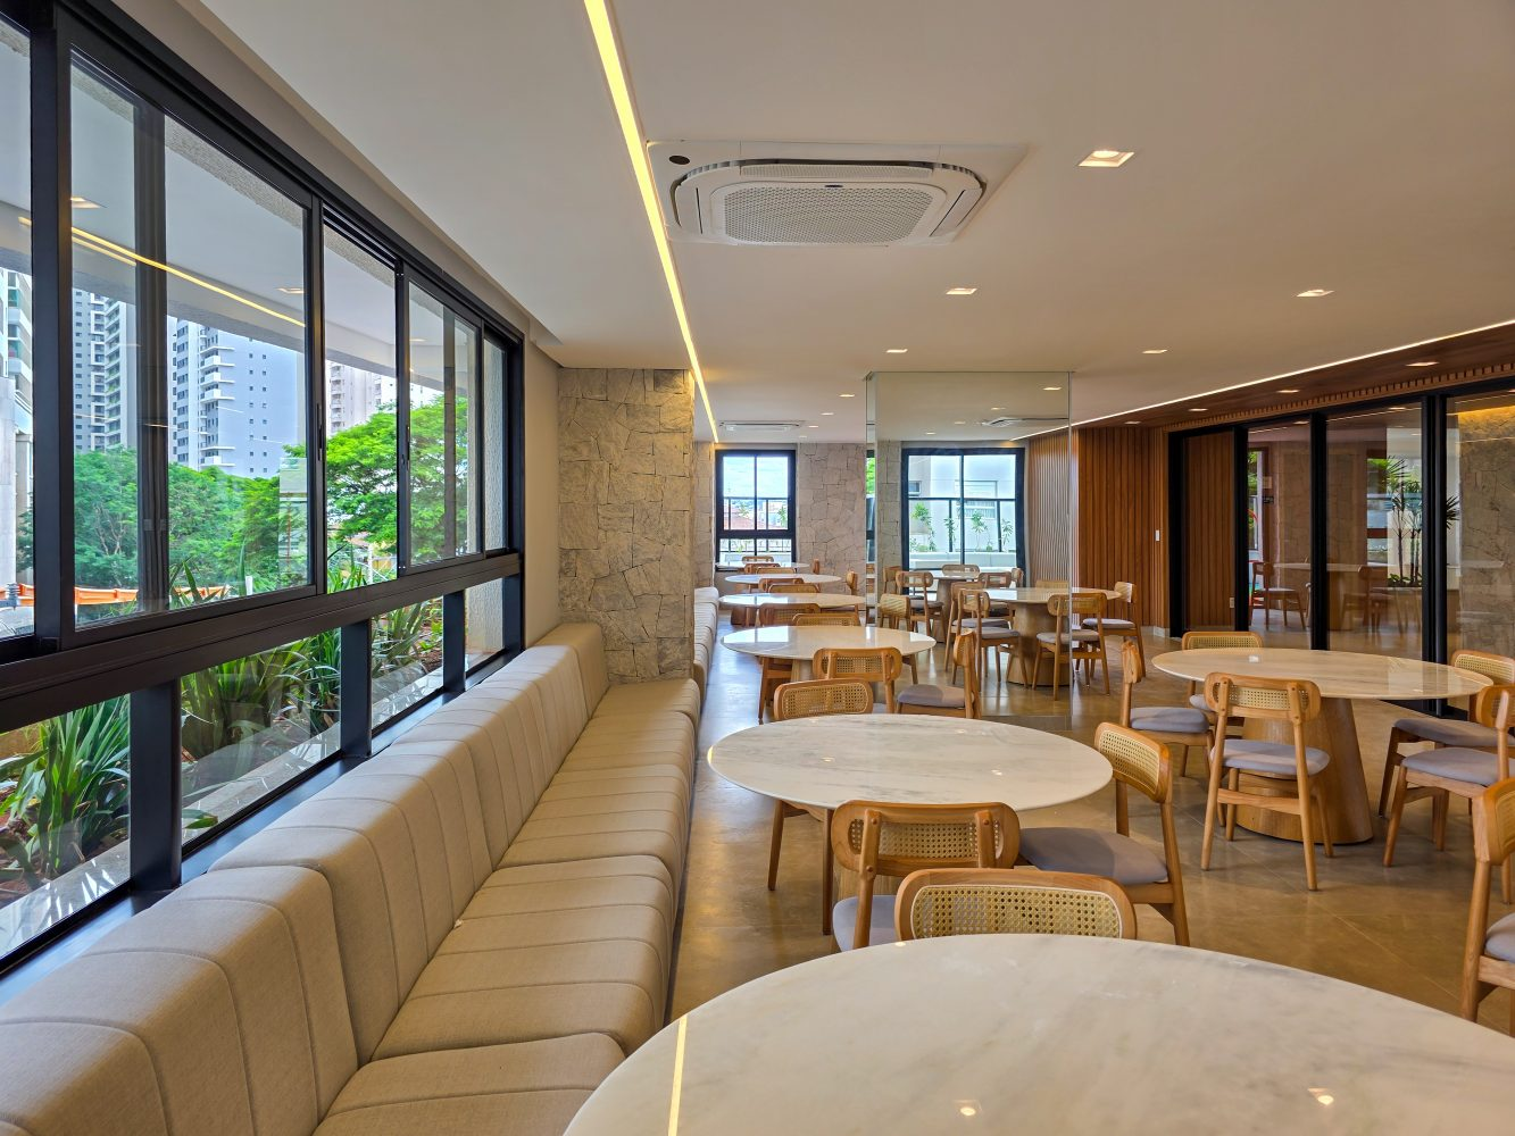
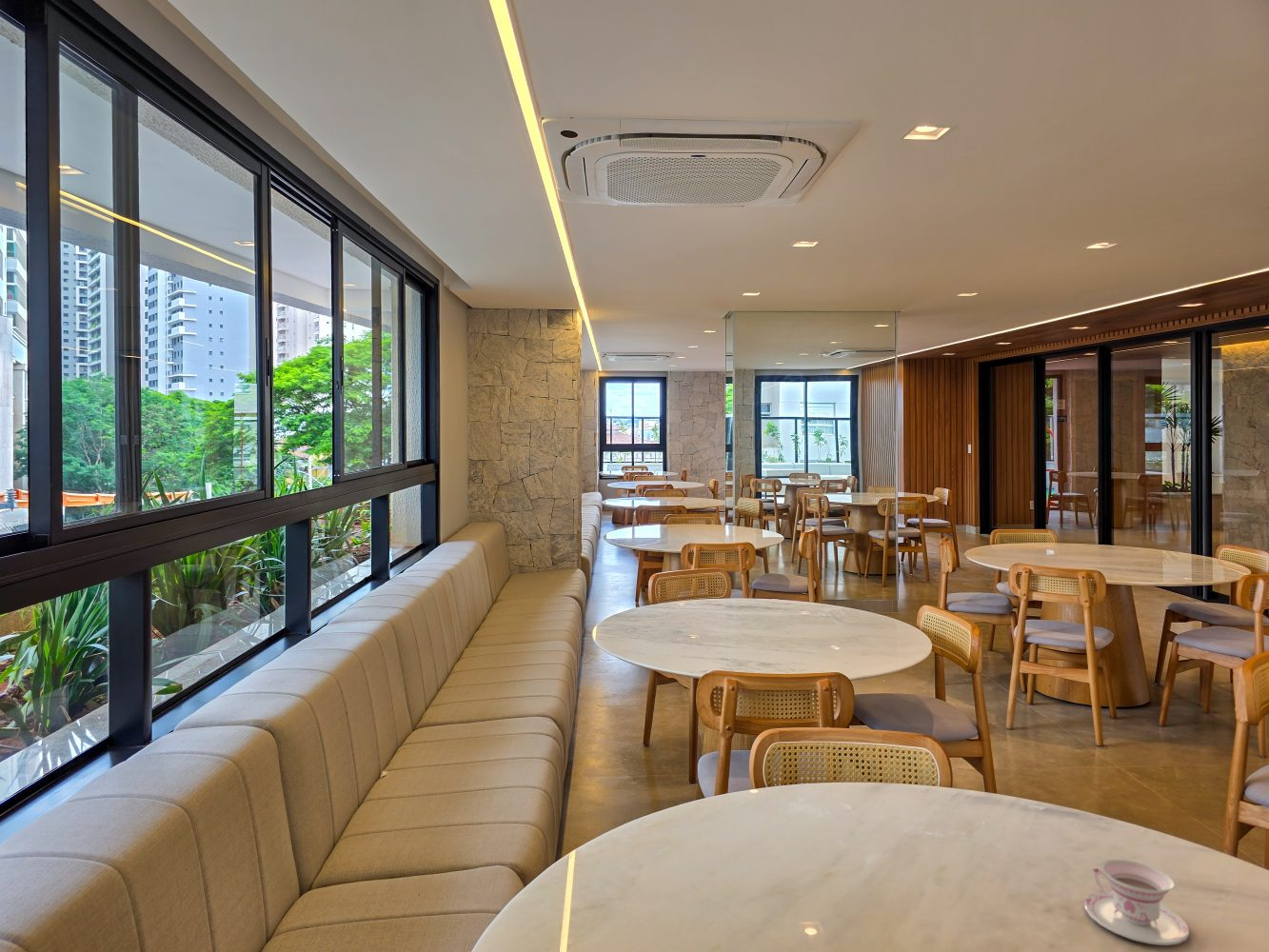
+ teacup (1135, 897)
